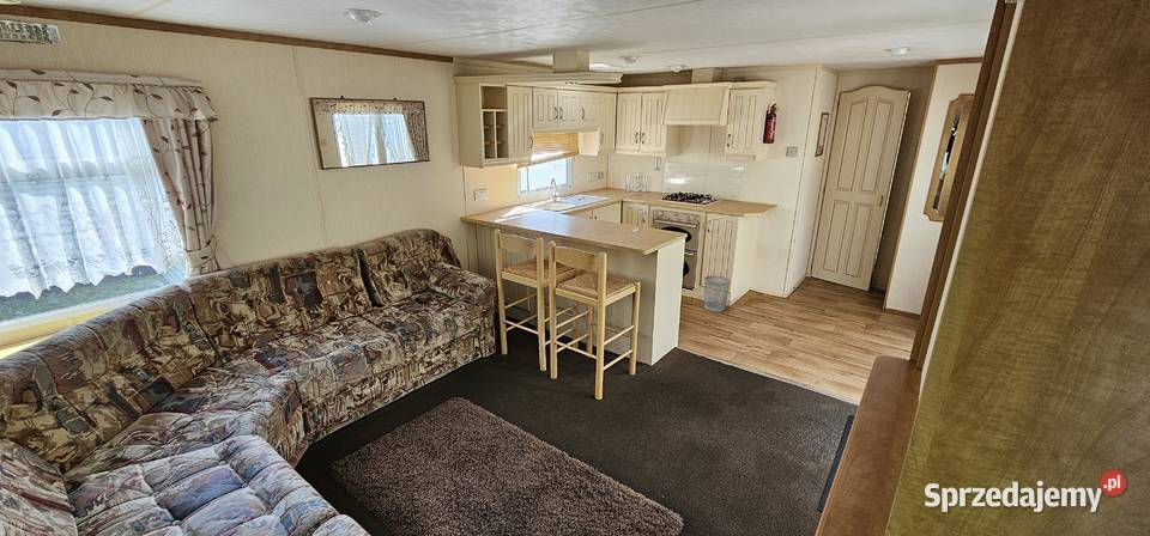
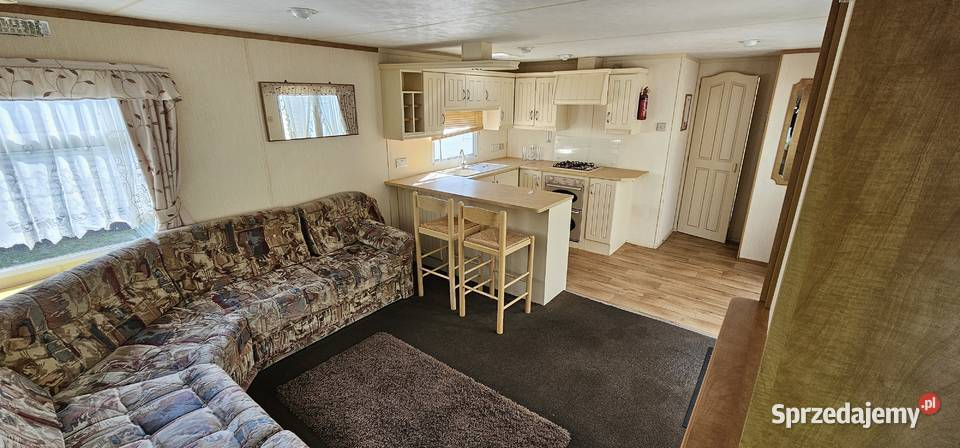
- wastebasket (716, 293)
